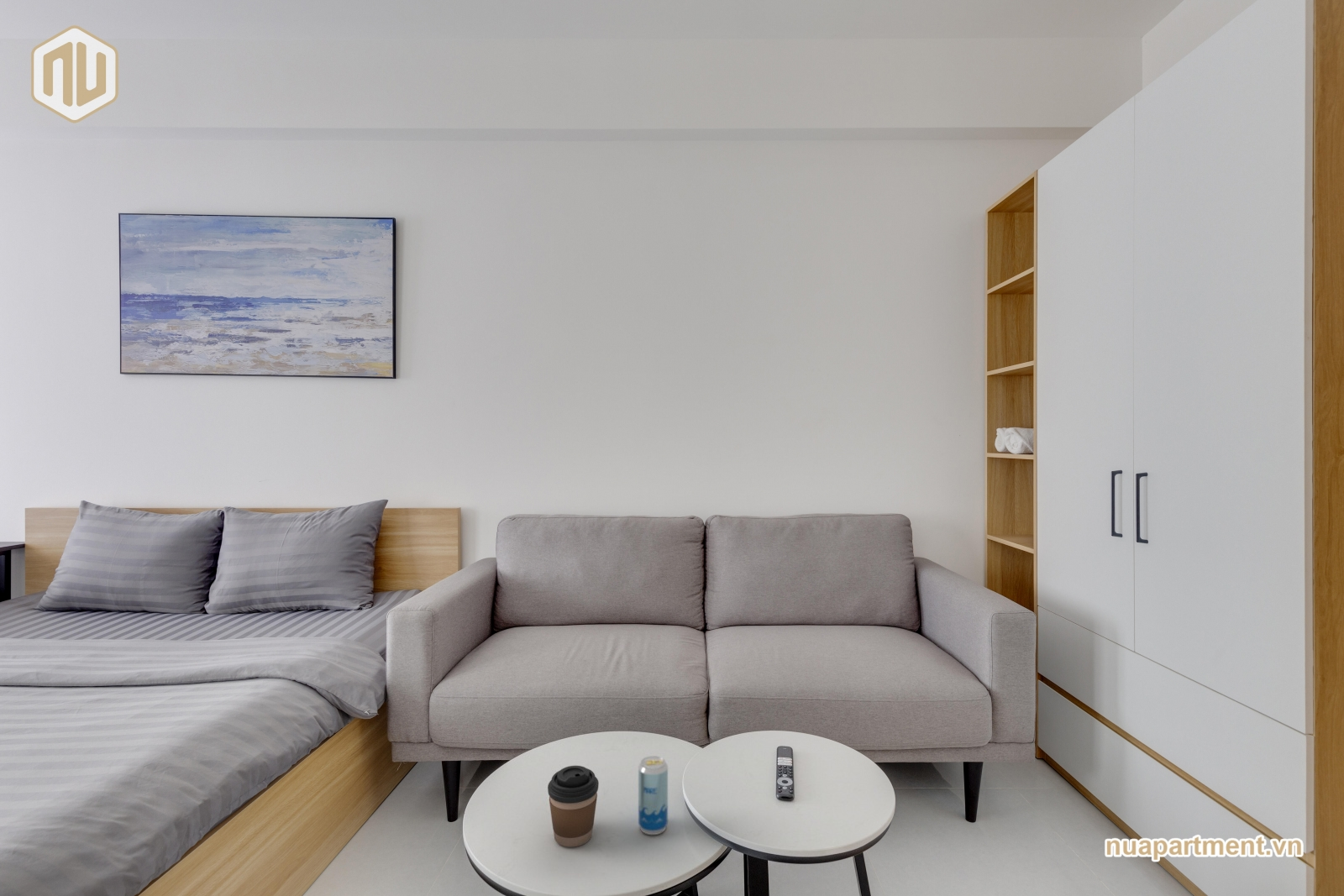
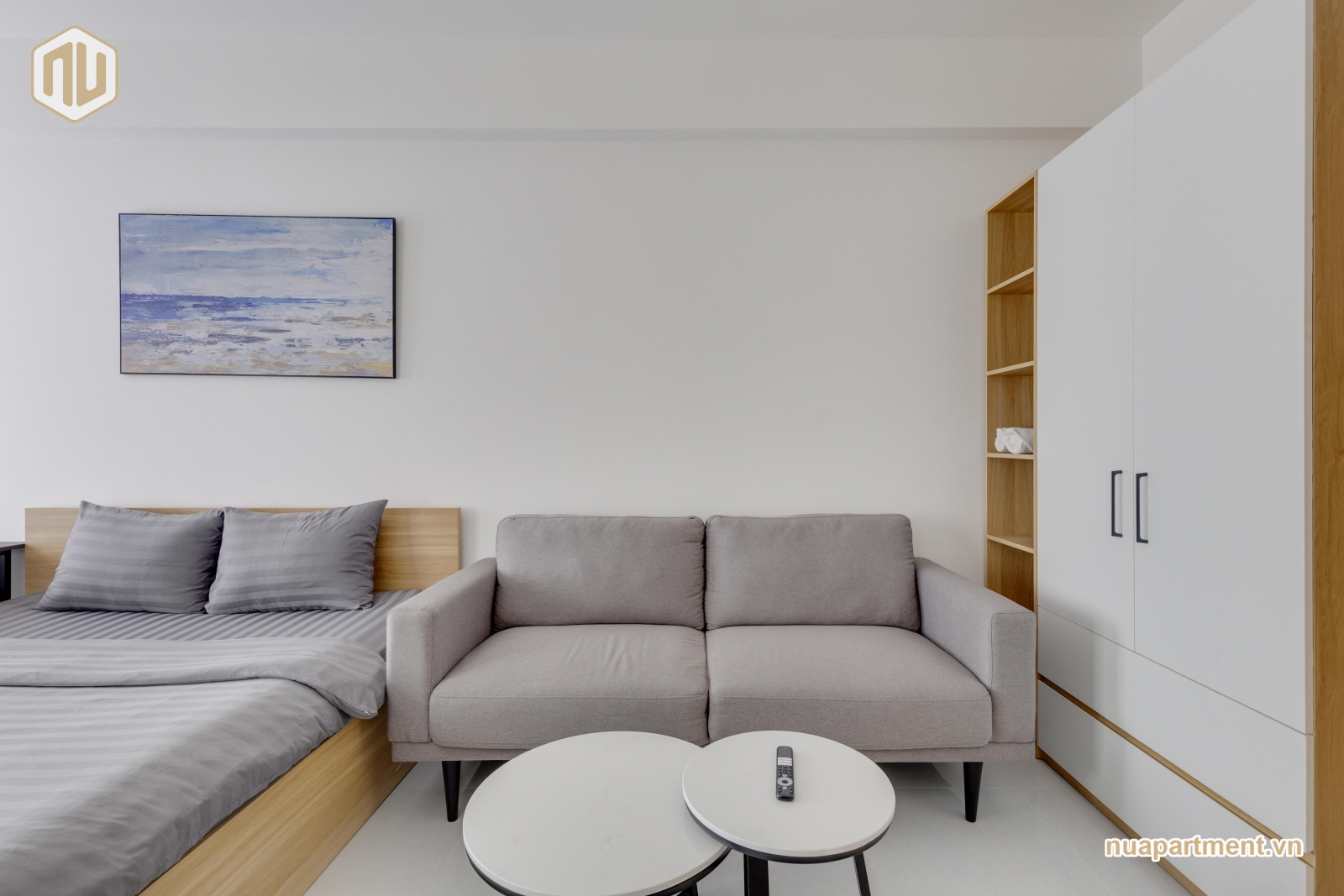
- beverage can (653, 794)
- coffee cup (573, 802)
